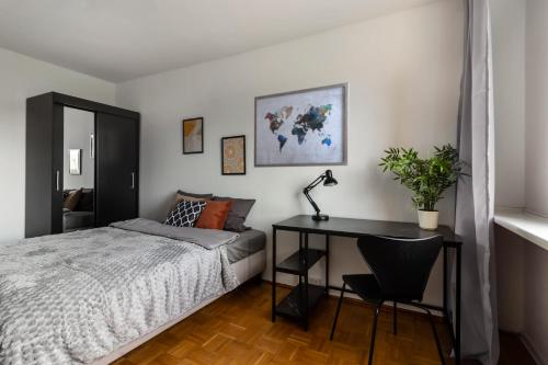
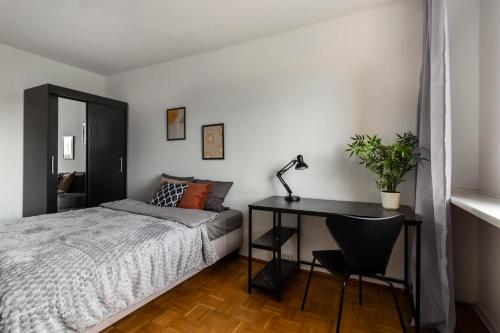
- wall art (297, 128)
